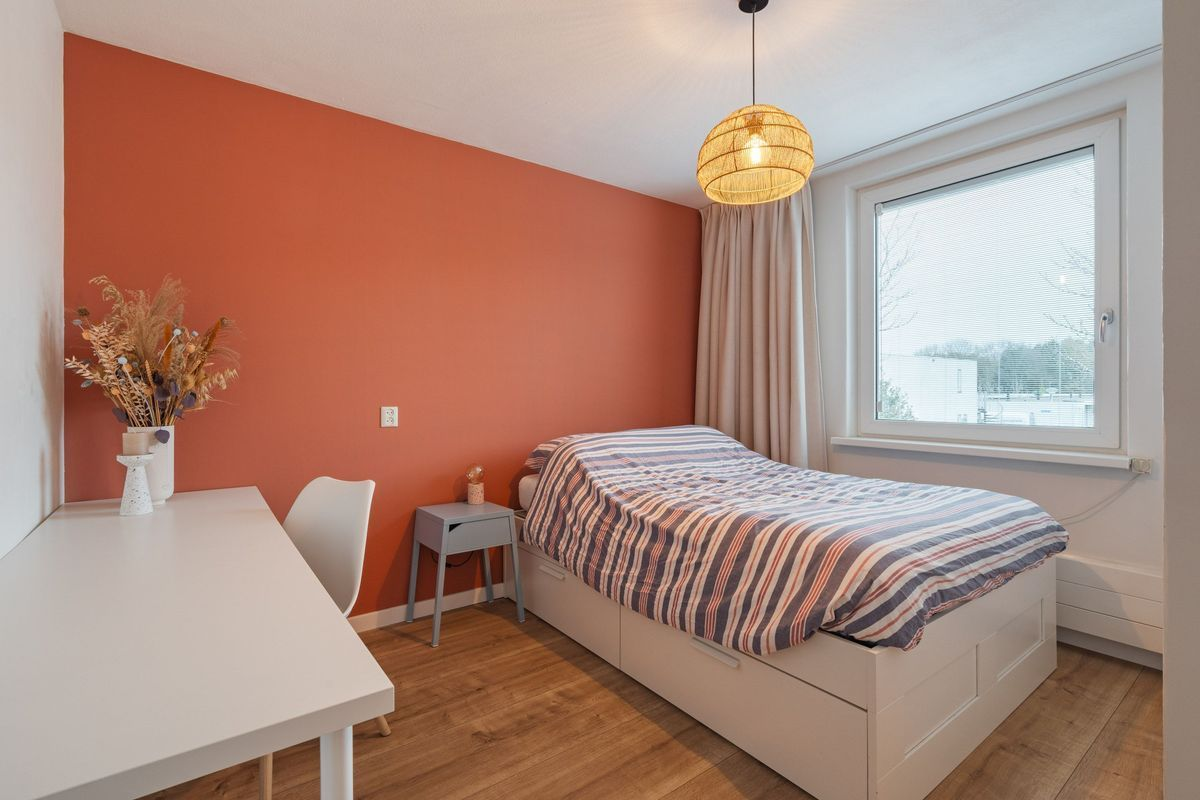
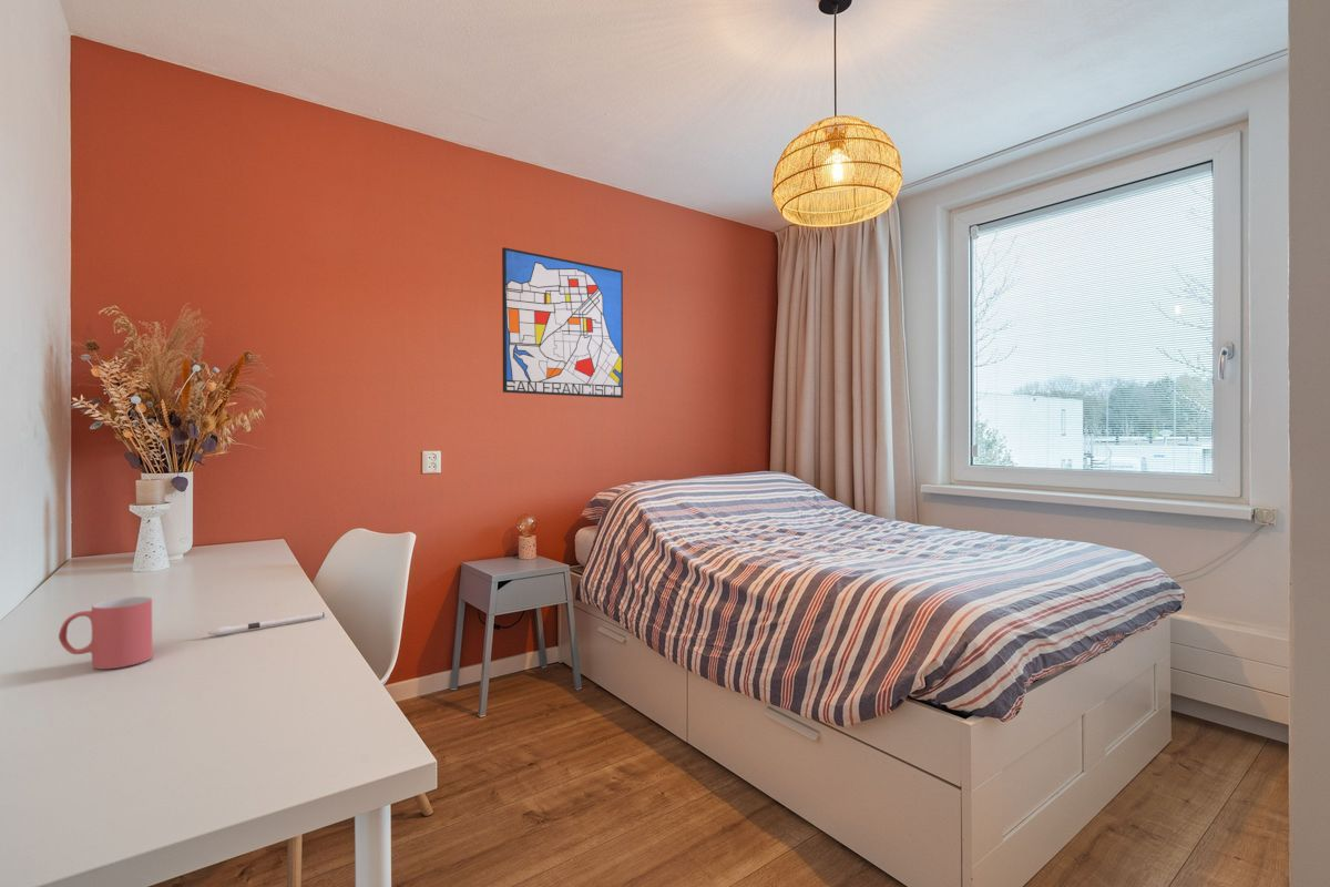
+ candle (268, 622)
+ wall art (566, 327)
+ mug (106, 633)
